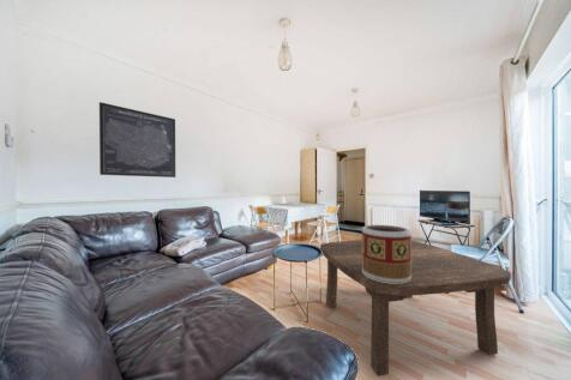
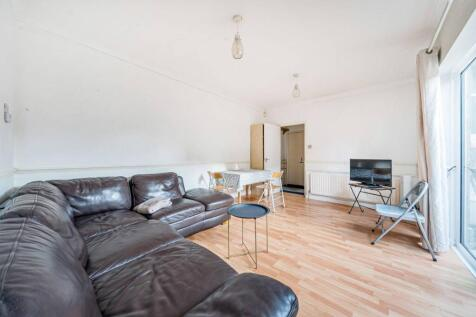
- wall art (142, 144)
- coffee table (396, 289)
- decorative container (385, 251)
